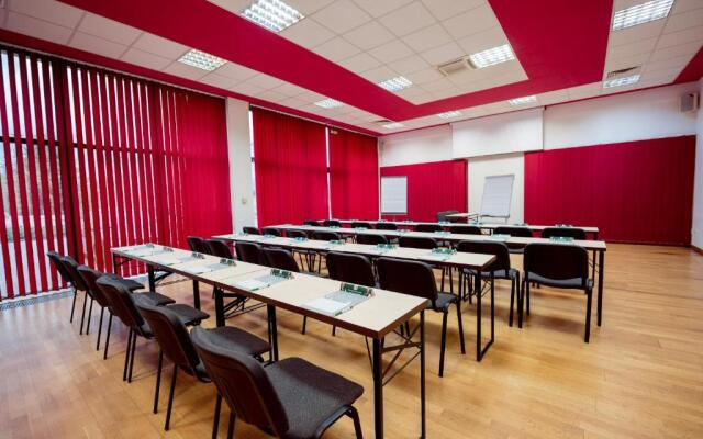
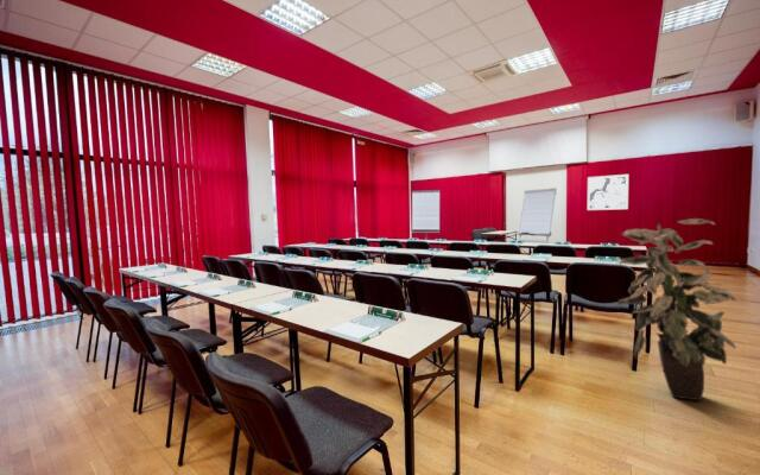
+ wall art (607, 192)
+ indoor plant (677, 309)
